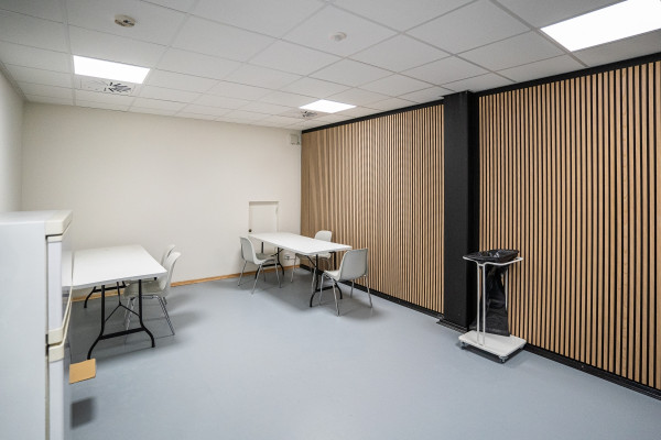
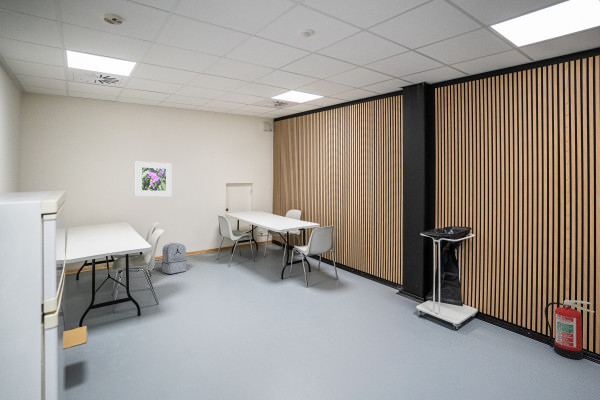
+ backpack (173, 257)
+ fire extinguisher (568, 326)
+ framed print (154, 179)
